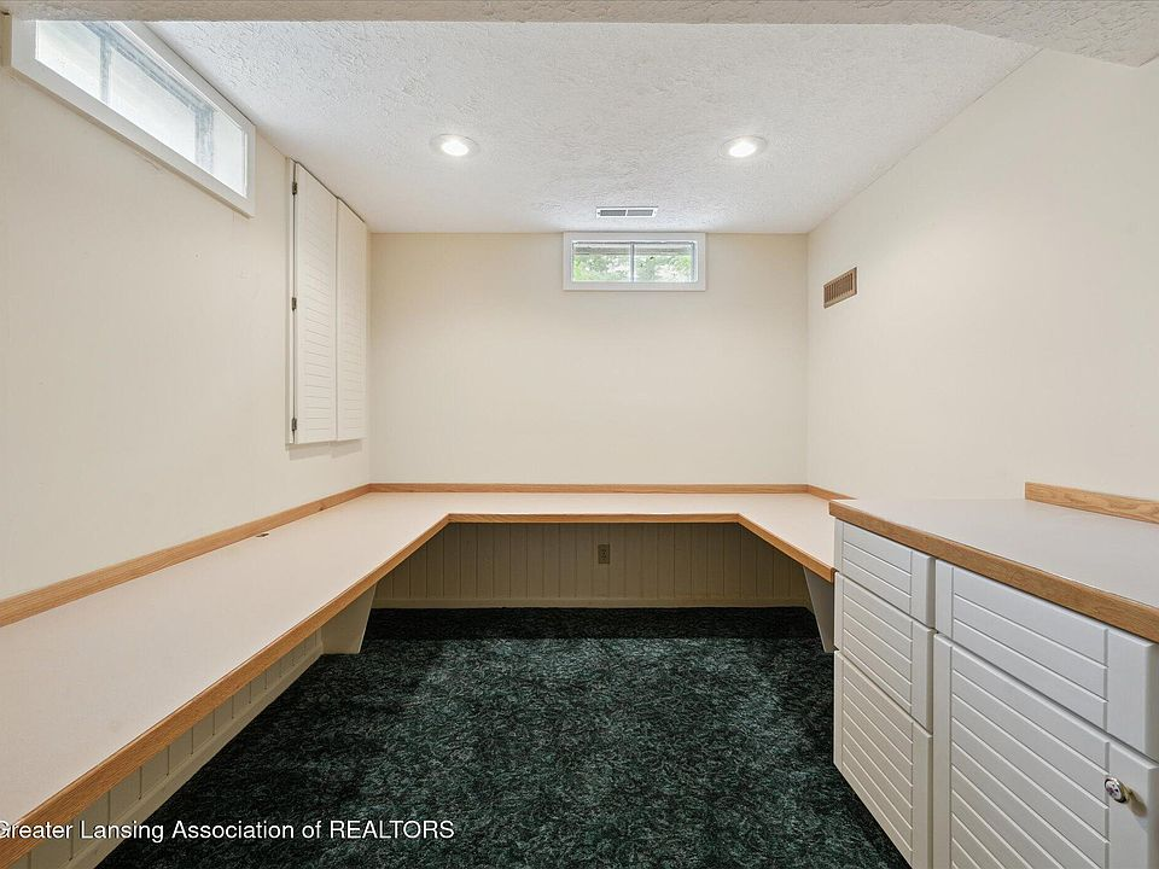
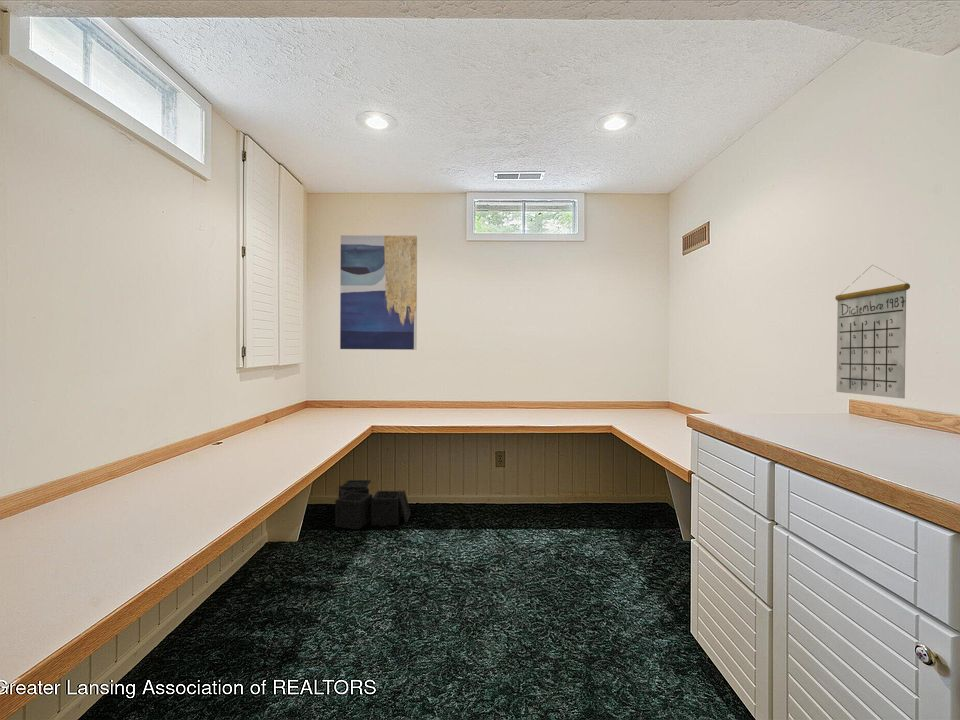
+ wall art (378, 292)
+ storage bin (371, 503)
+ calendar (869, 329)
